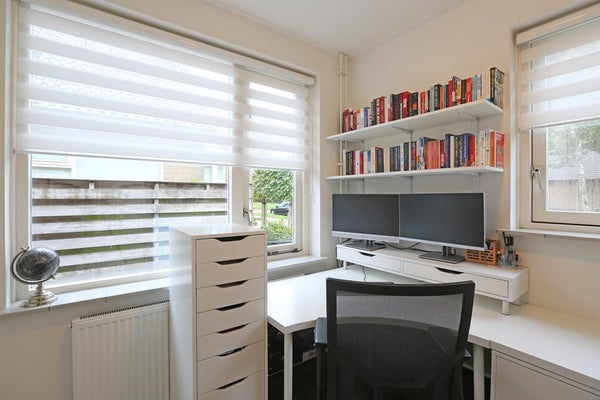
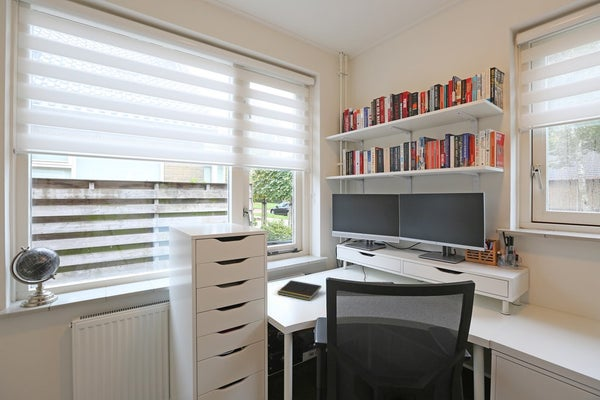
+ notepad (299, 289)
